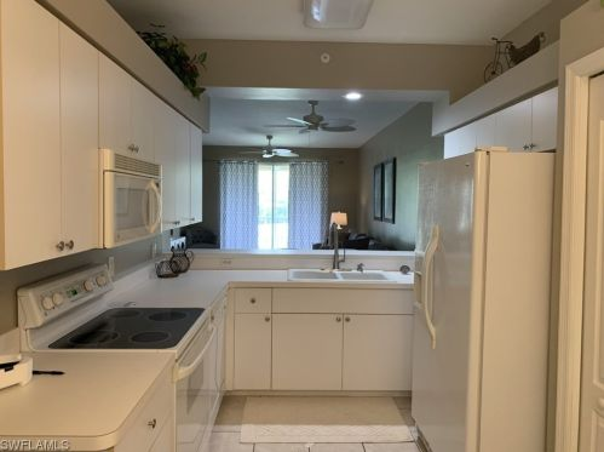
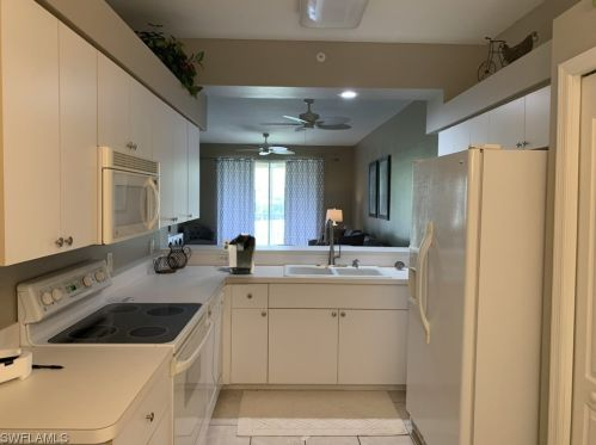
+ coffee maker (235, 252)
